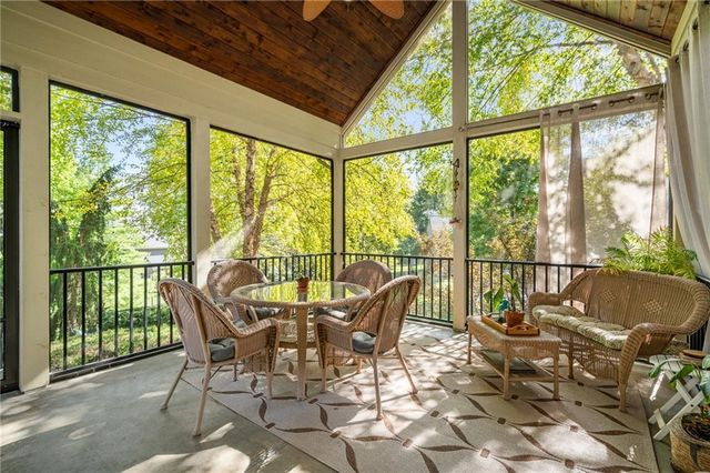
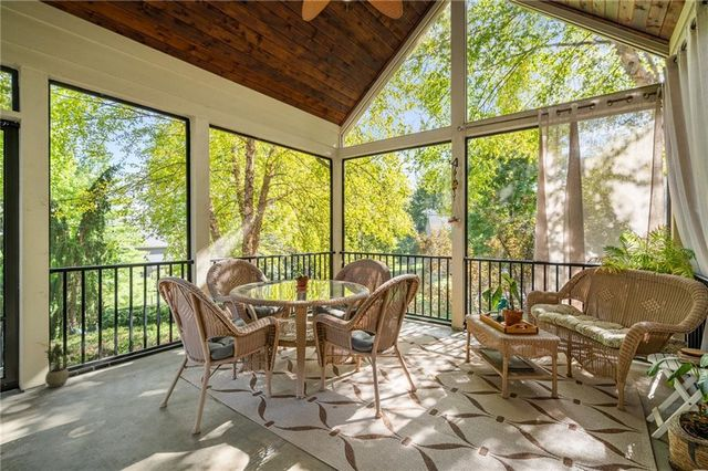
+ potted plant (61, 363)
